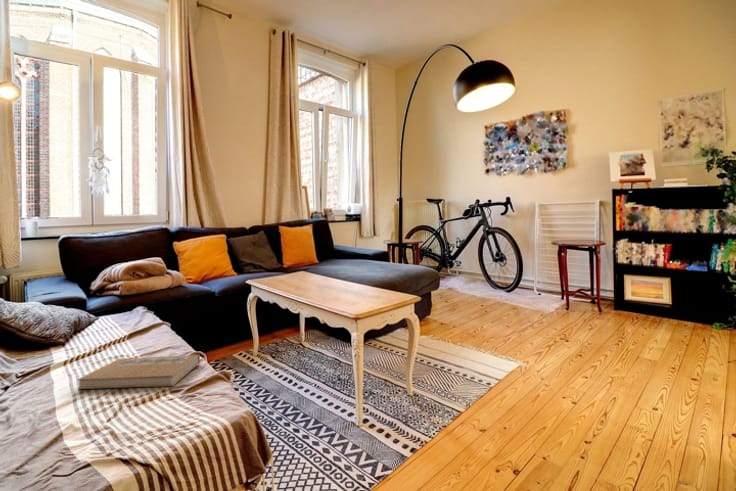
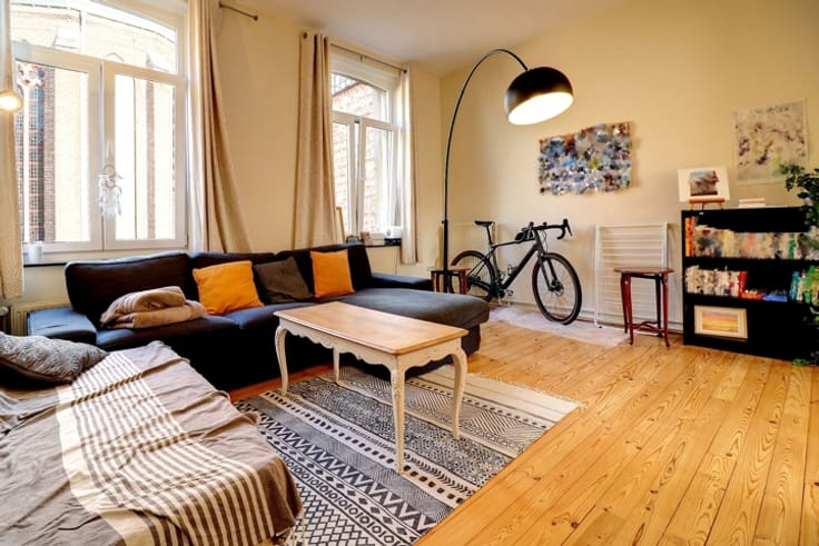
- book (144, 370)
